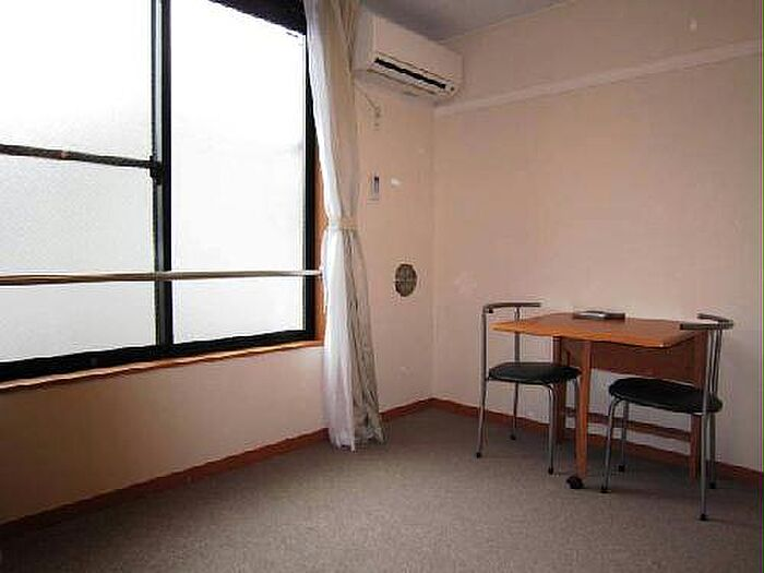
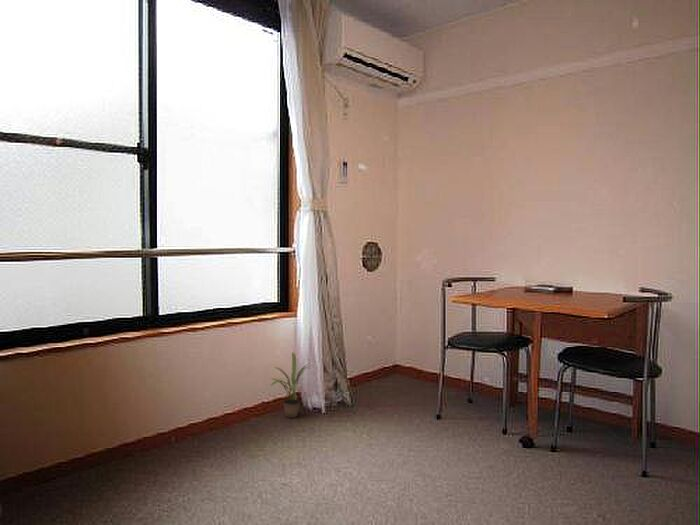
+ potted plant (294, 386)
